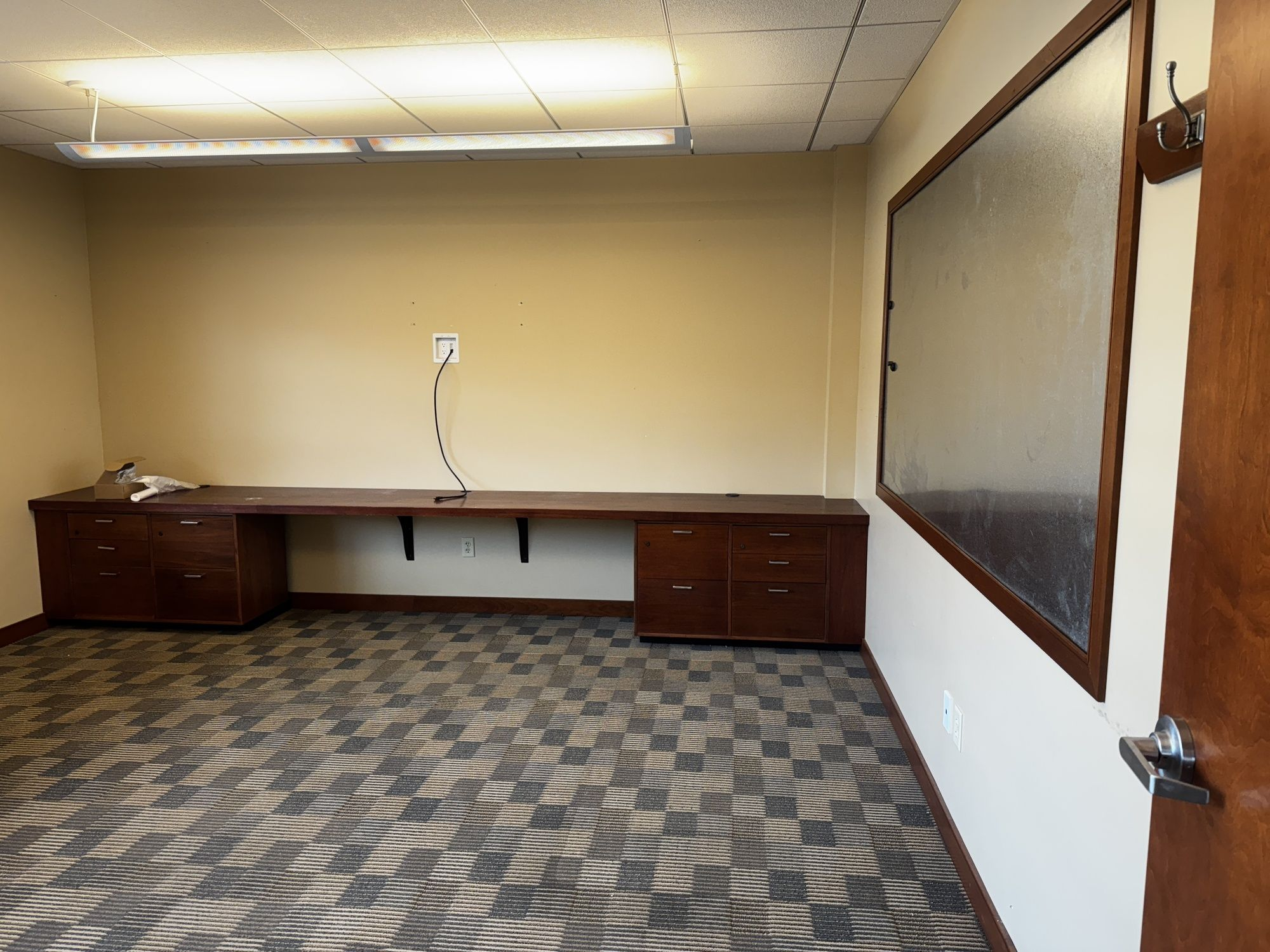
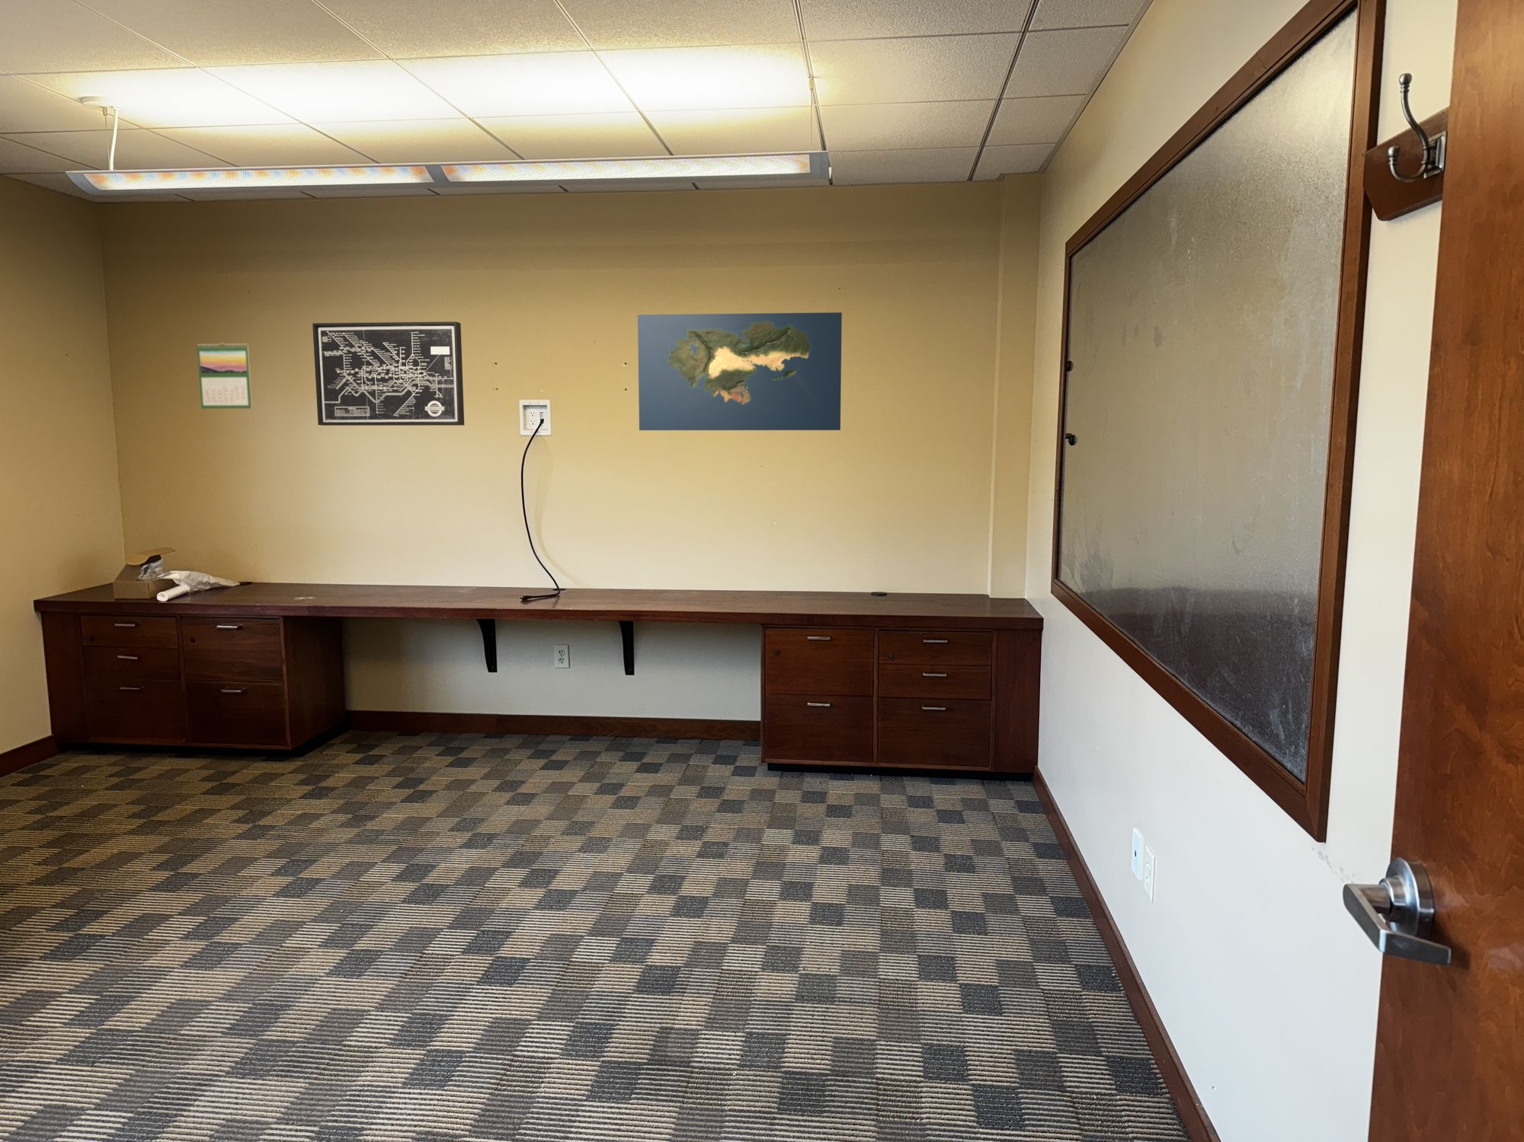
+ wall art (389, 374)
+ map (738, 372)
+ calendar (224, 375)
